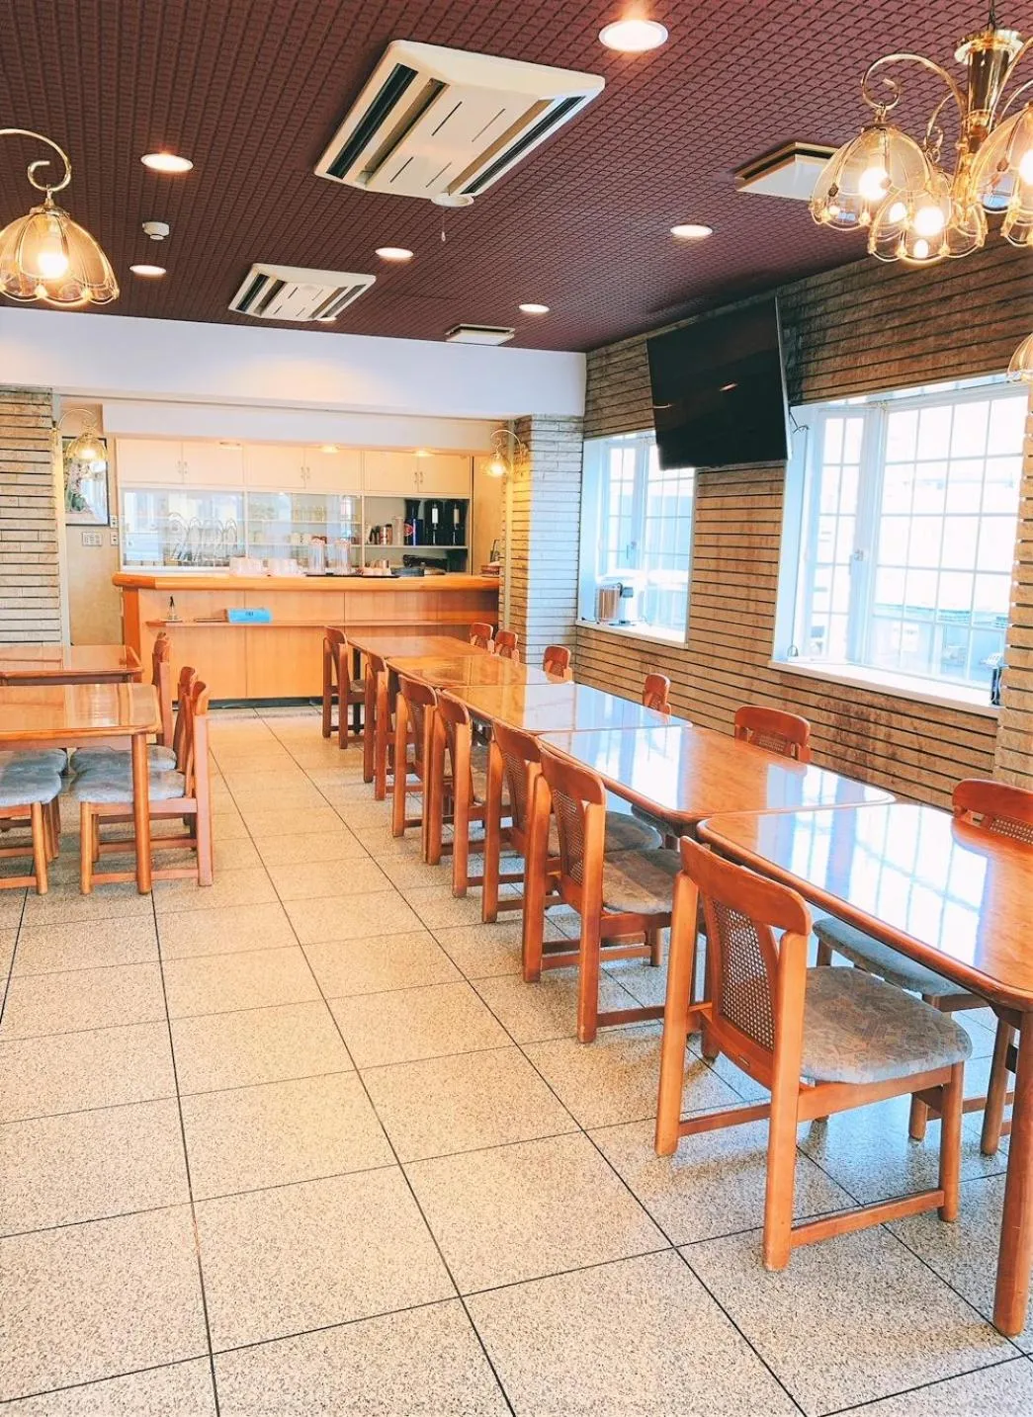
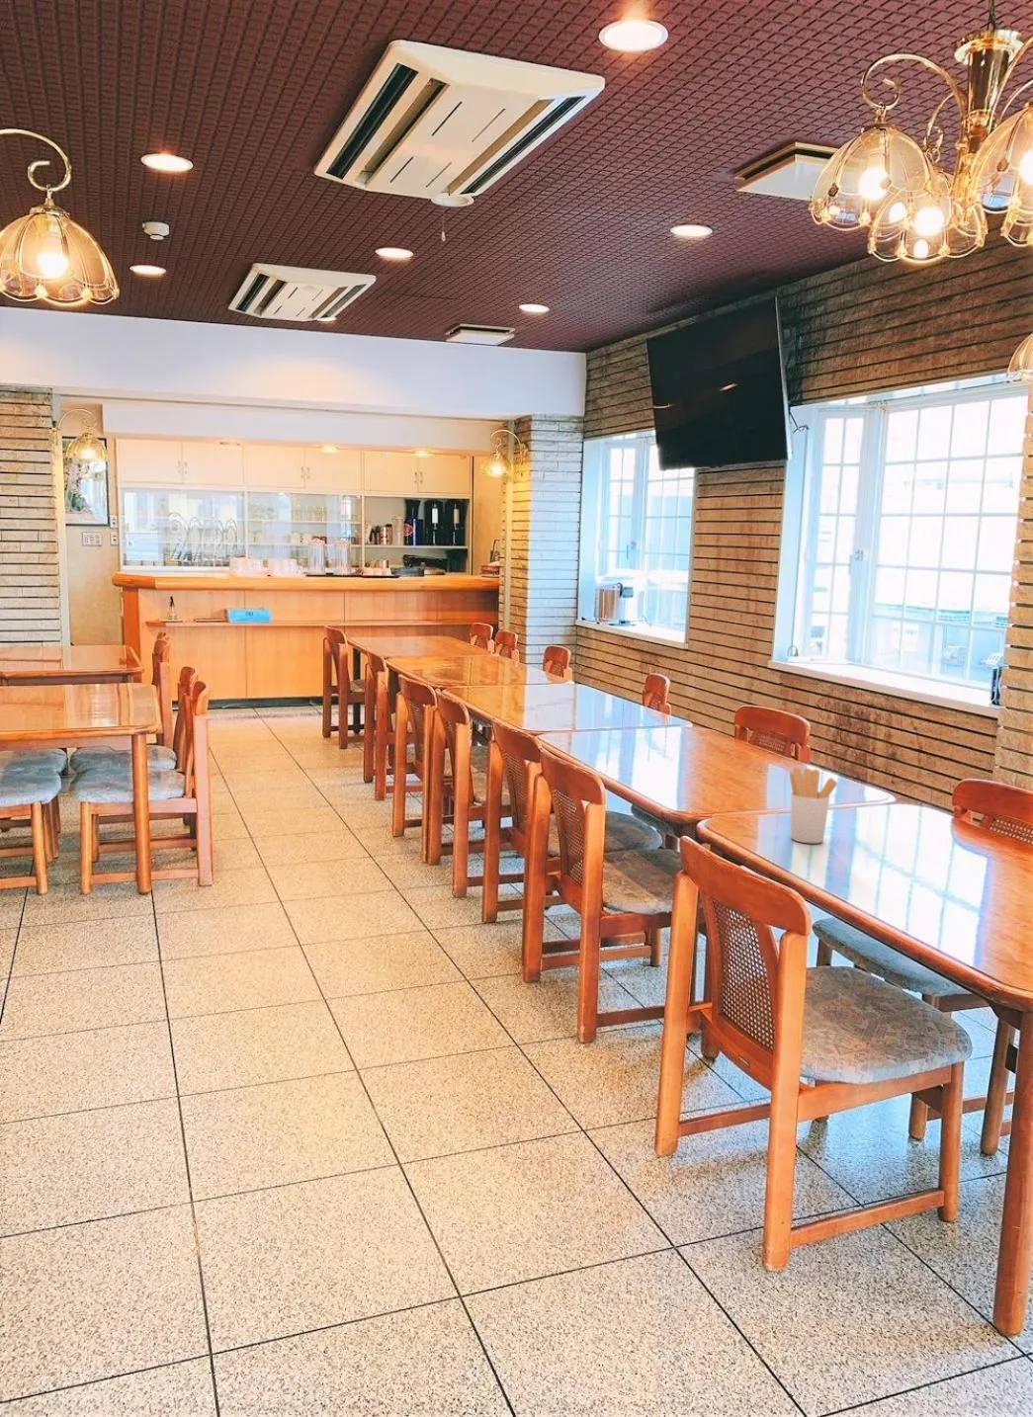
+ utensil holder (807, 803)
